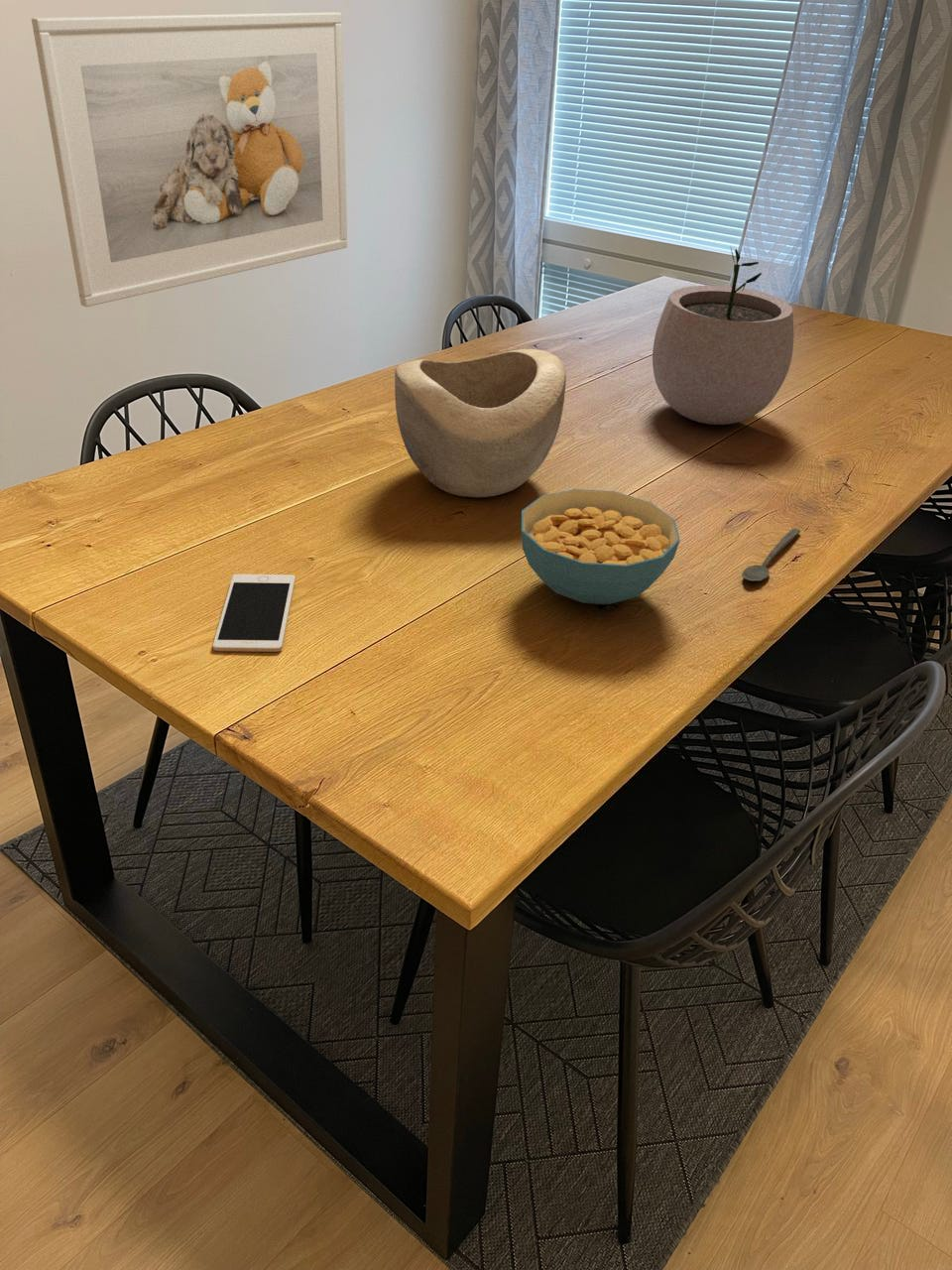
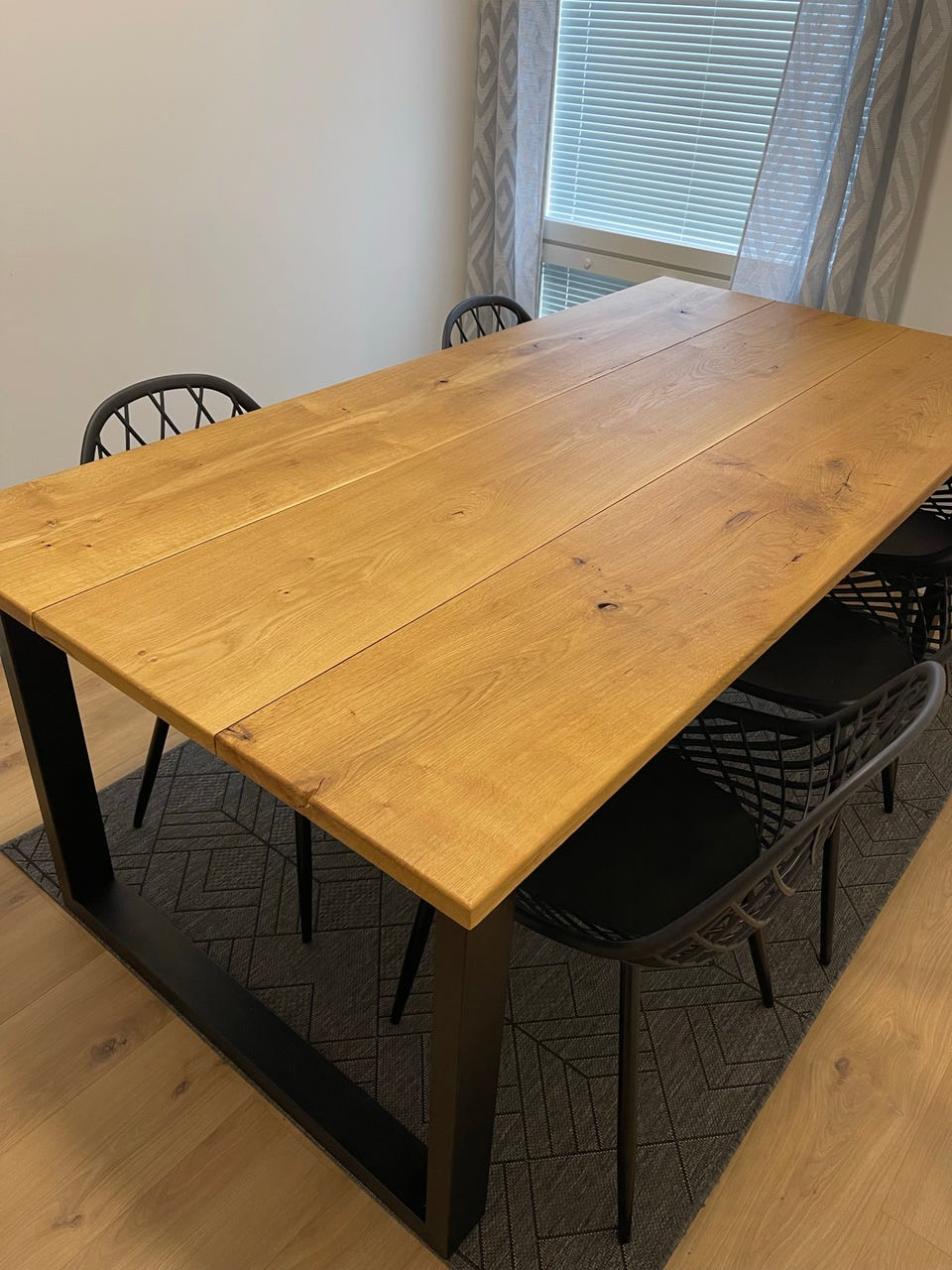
- cereal bowl (595, 559)
- spoon (774, 553)
- plant pot (724, 335)
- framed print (216, 153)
- cell phone (256, 610)
- decorative bowl (478, 423)
